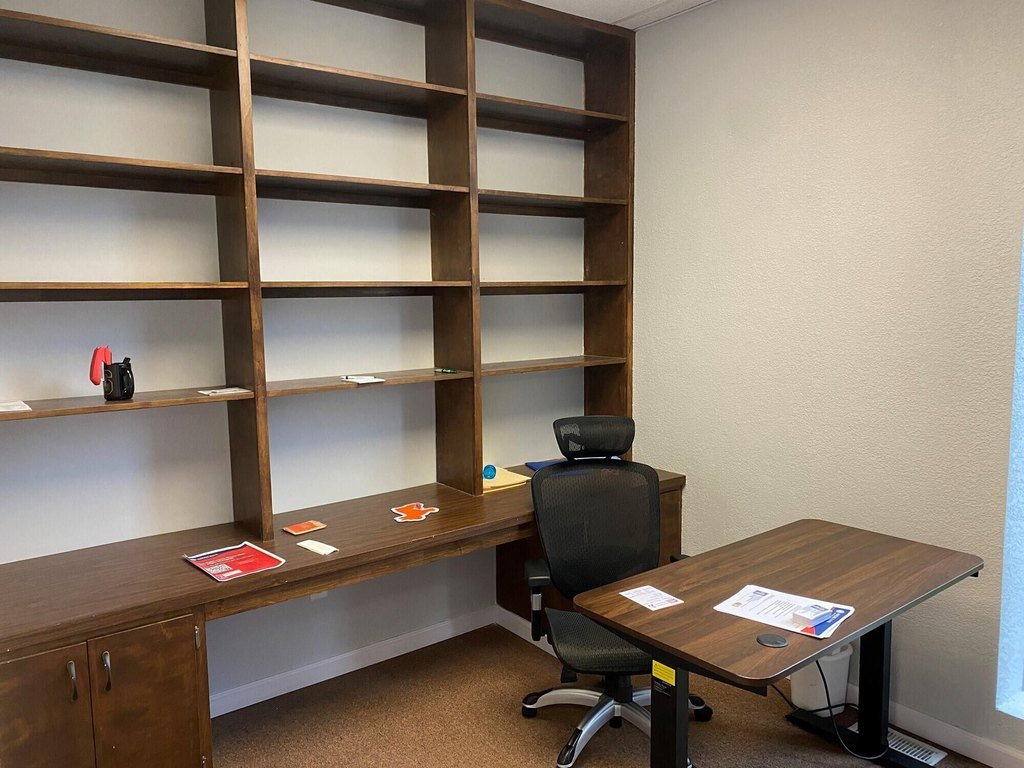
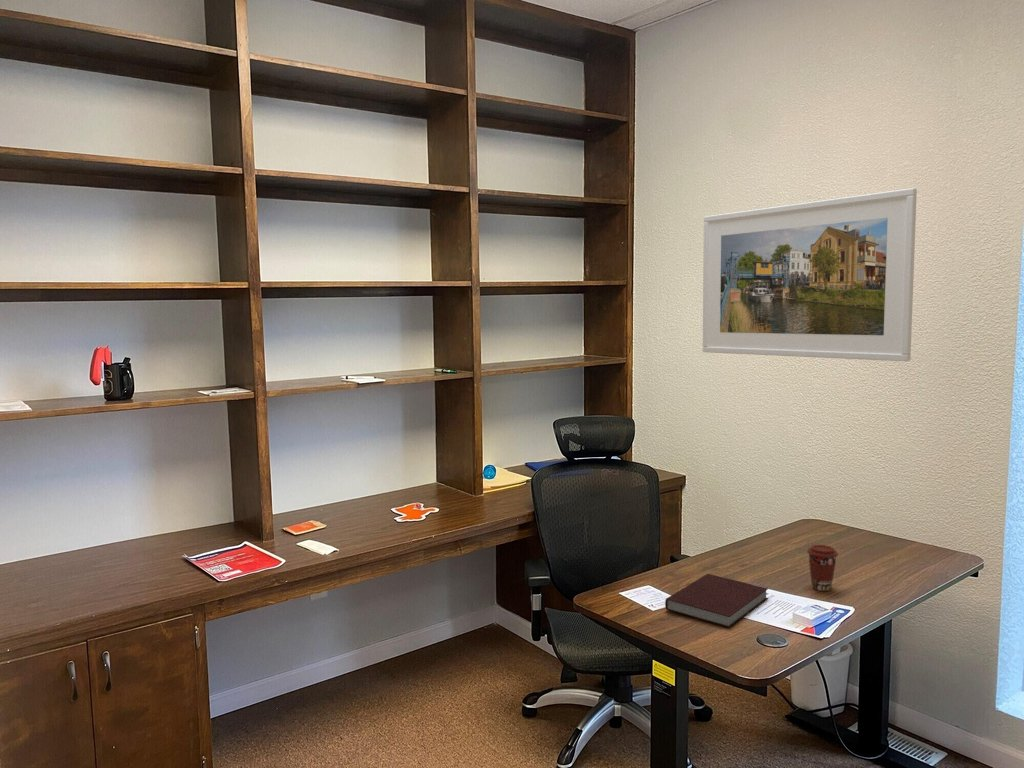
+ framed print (795, 280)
+ notebook (717, 598)
+ coffee cup (822, 567)
